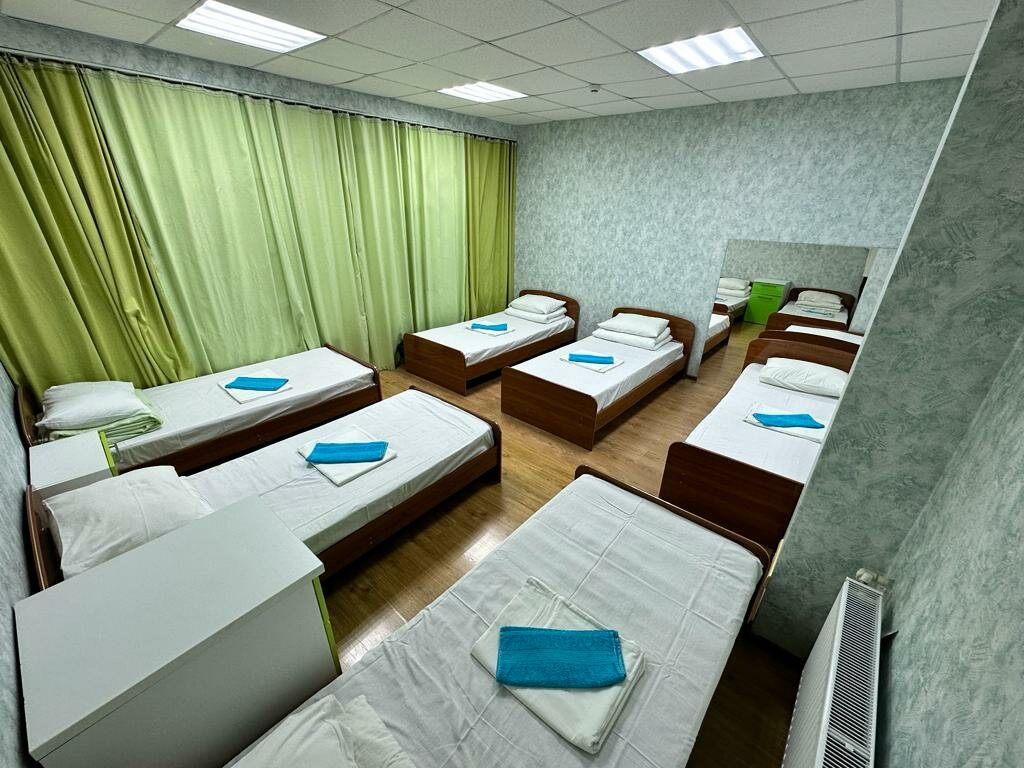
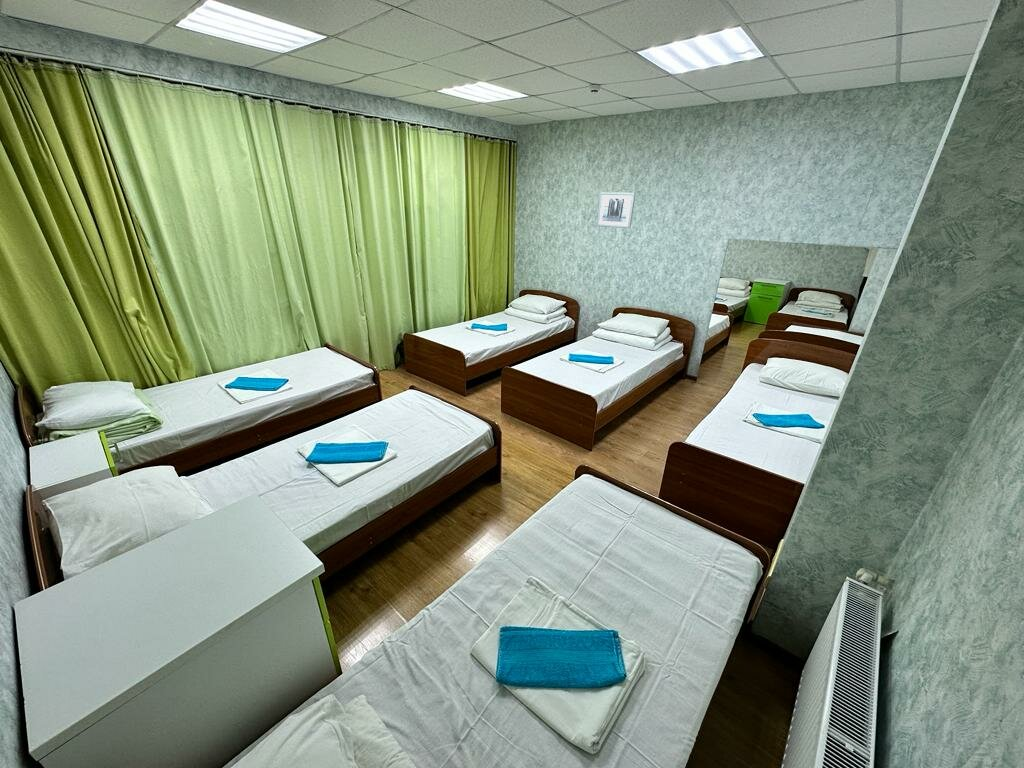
+ wall art (615, 210)
